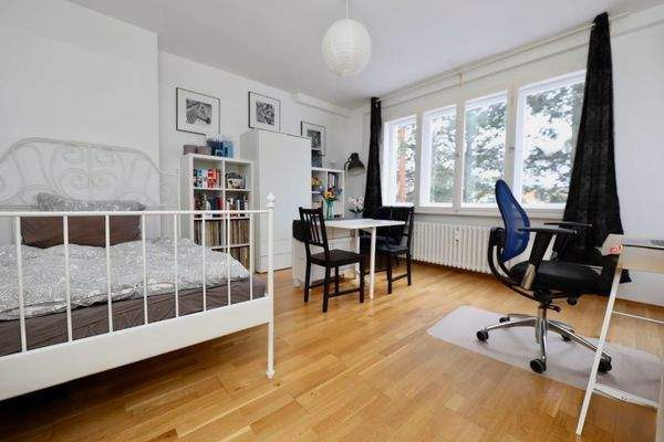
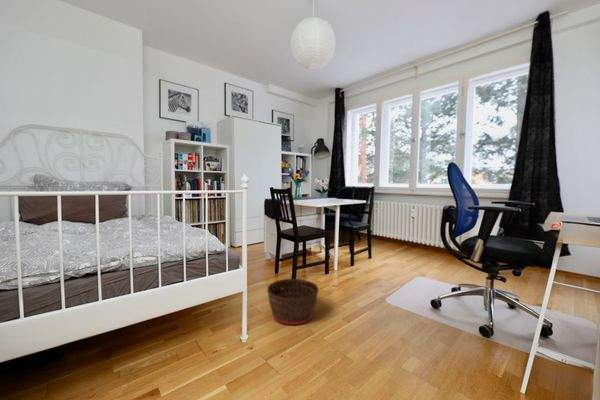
+ basket (292, 300)
